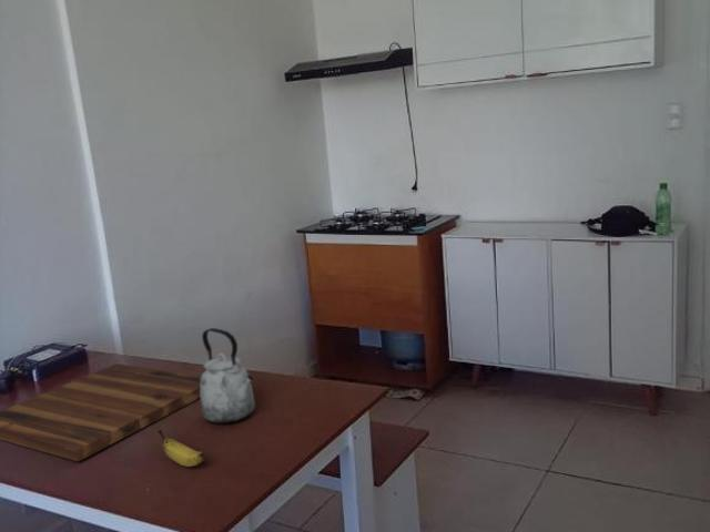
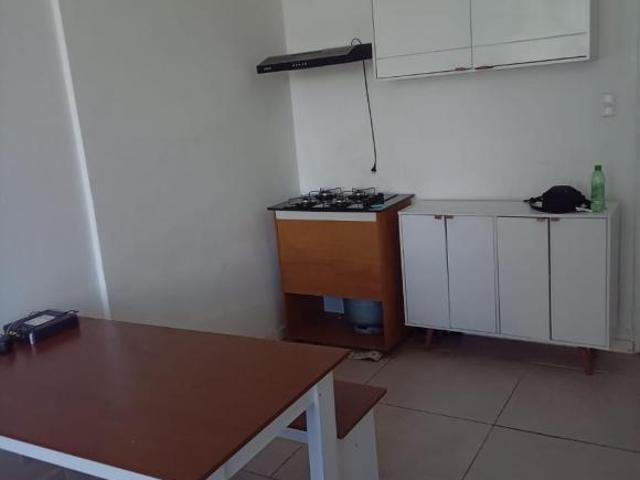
- banana (181, 450)
- kettle (230, 375)
- cutting board (100, 405)
